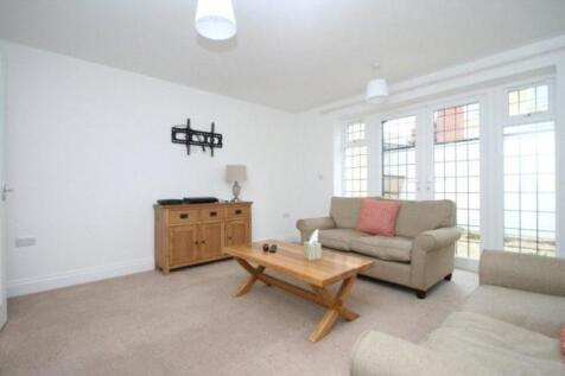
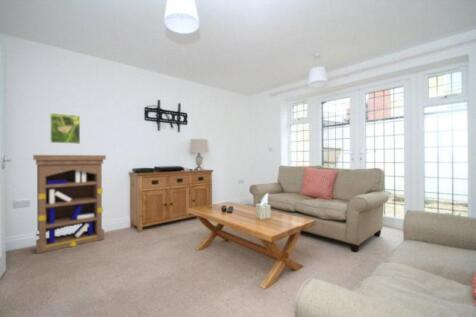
+ bookcase (72, 200)
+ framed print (65, 128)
